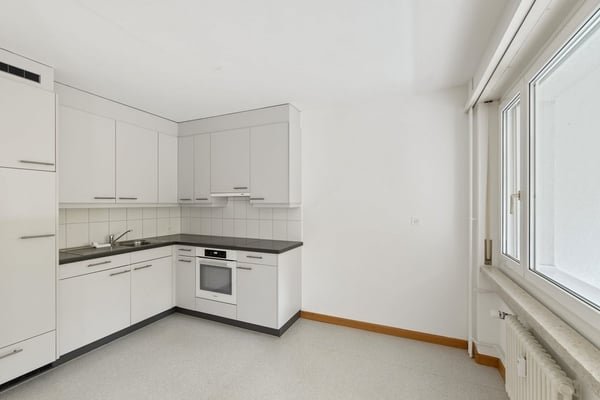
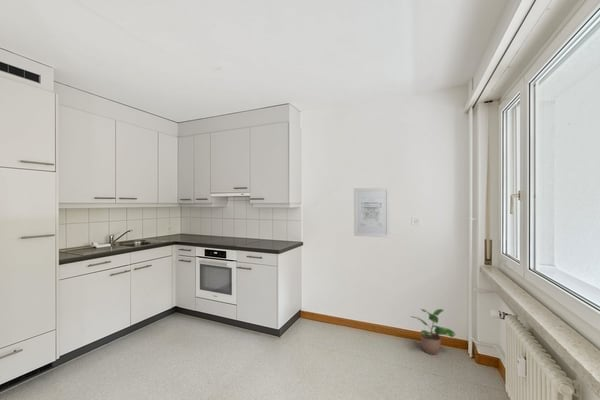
+ potted plant (431, 329)
+ wall art (371, 212)
